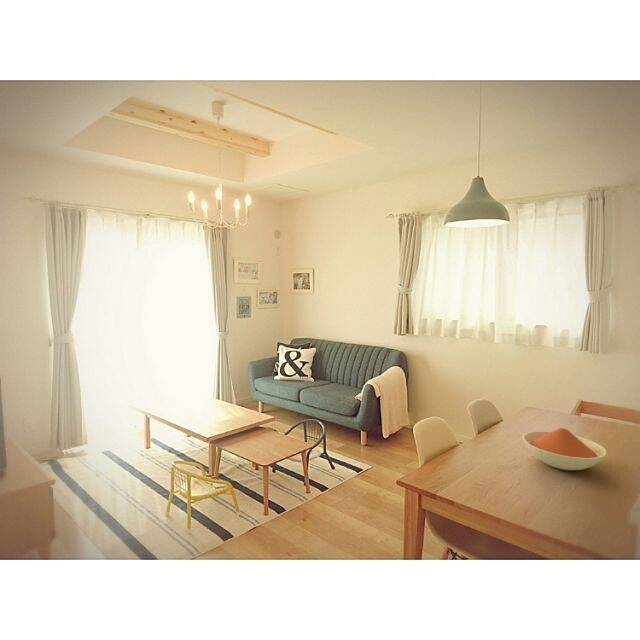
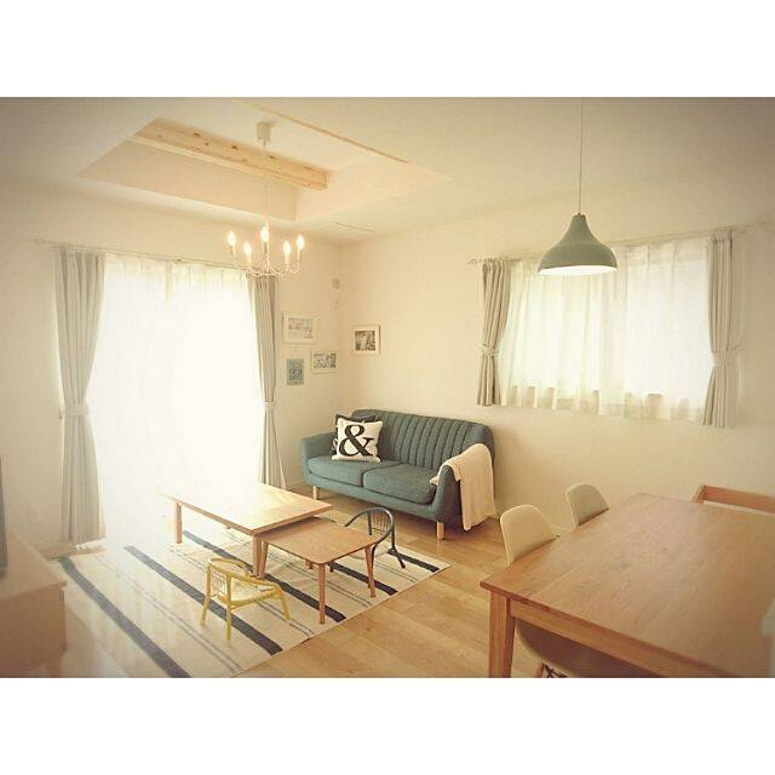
- bowl (562, 446)
